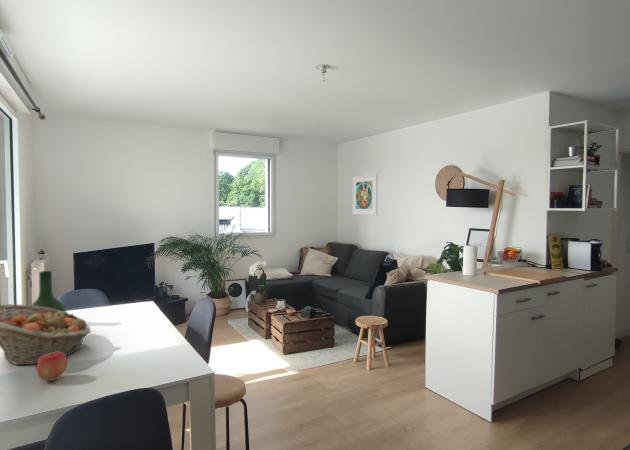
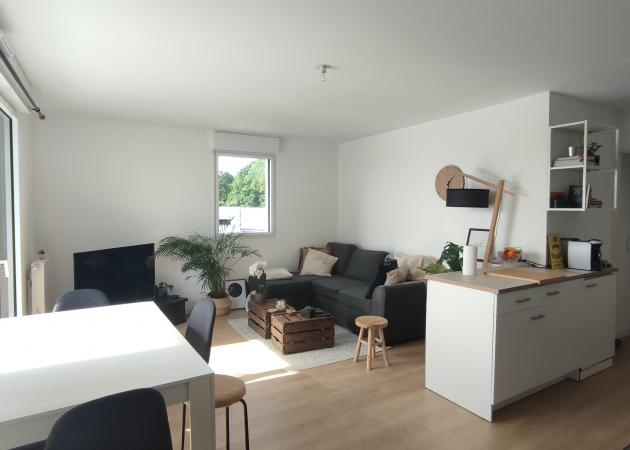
- vase (45, 297)
- fruit basket (39, 328)
- apple (52, 366)
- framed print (364, 195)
